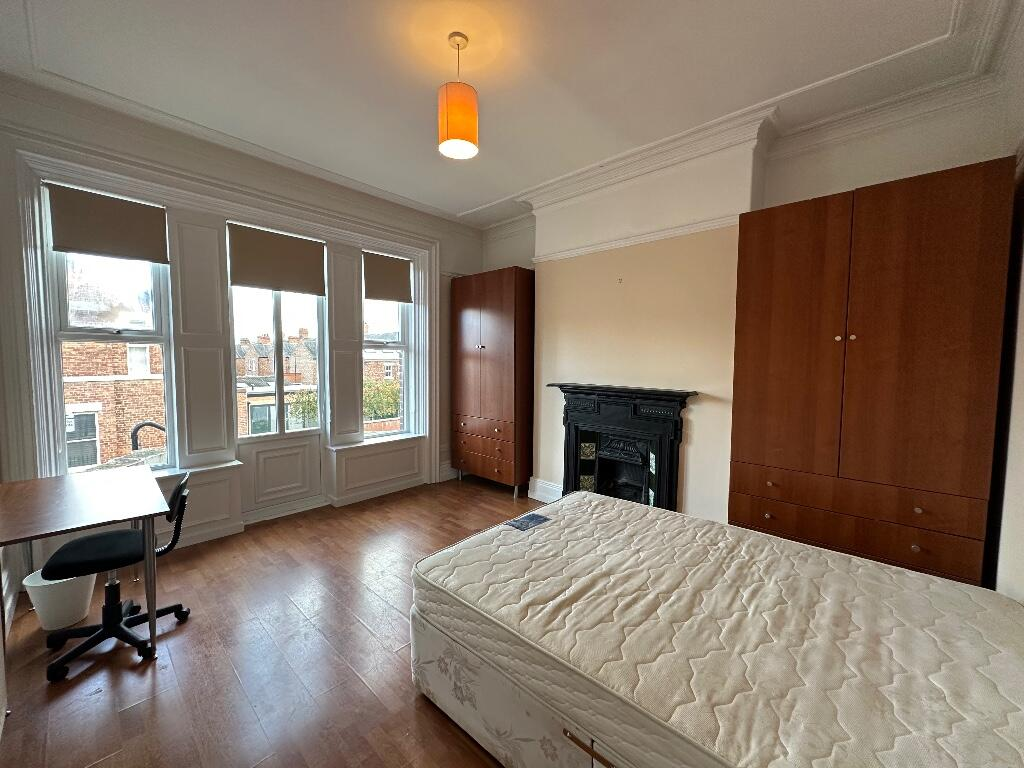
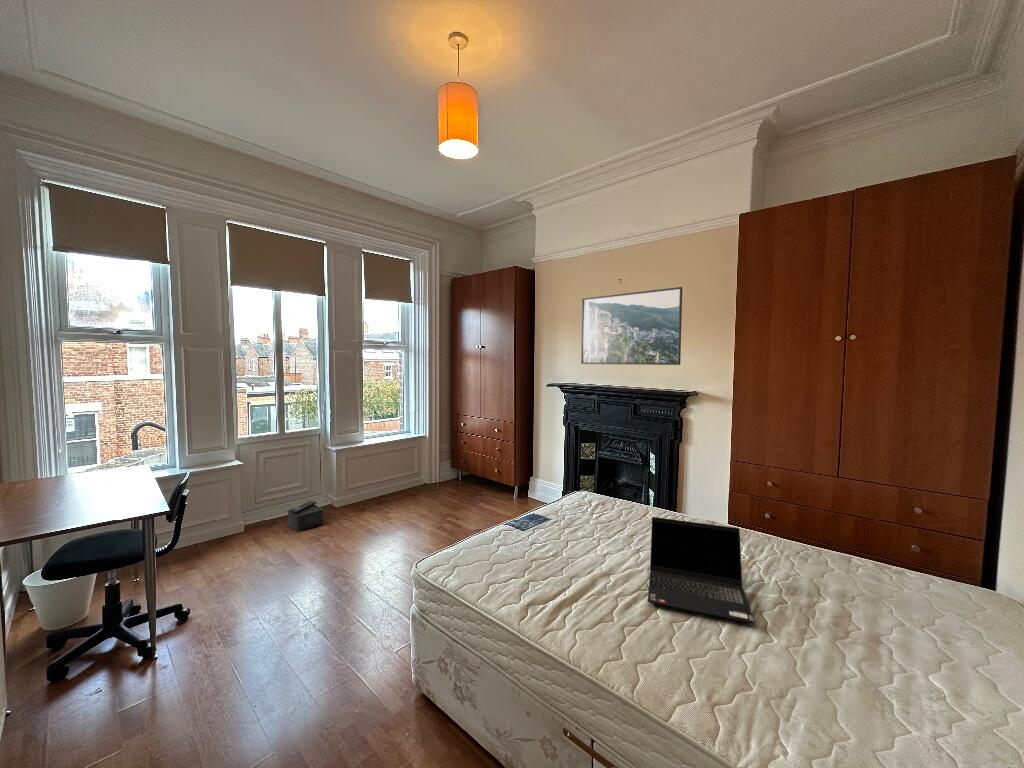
+ laptop computer (696, 564)
+ speaker (304, 514)
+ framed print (627, 329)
